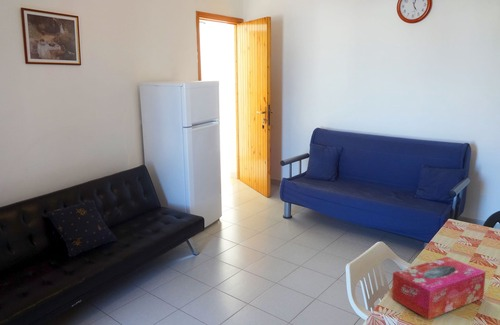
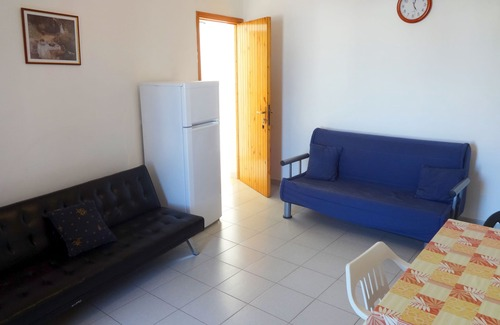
- tissue box (438, 285)
